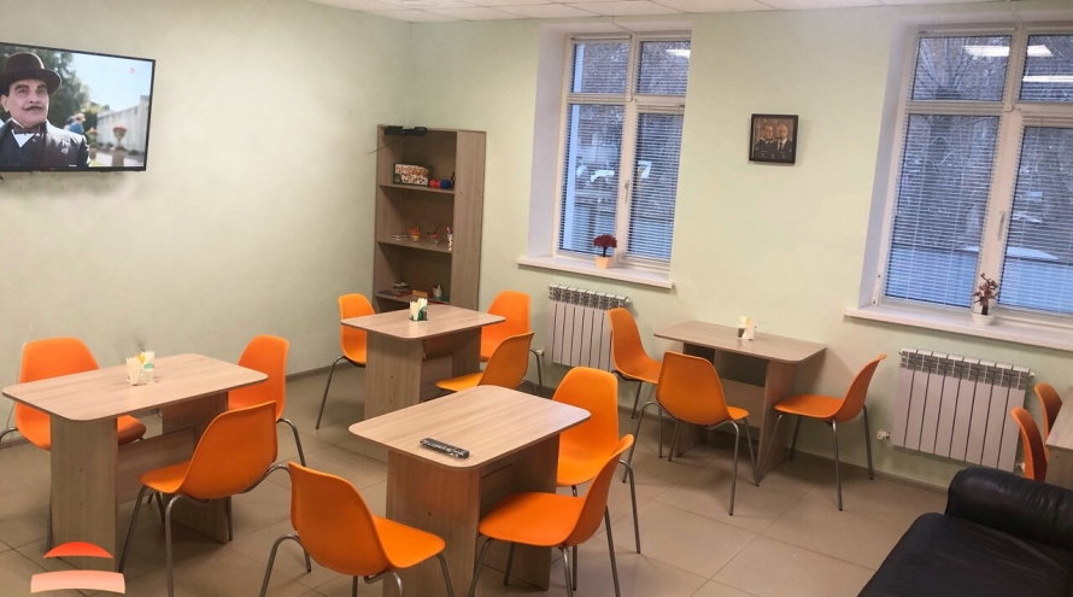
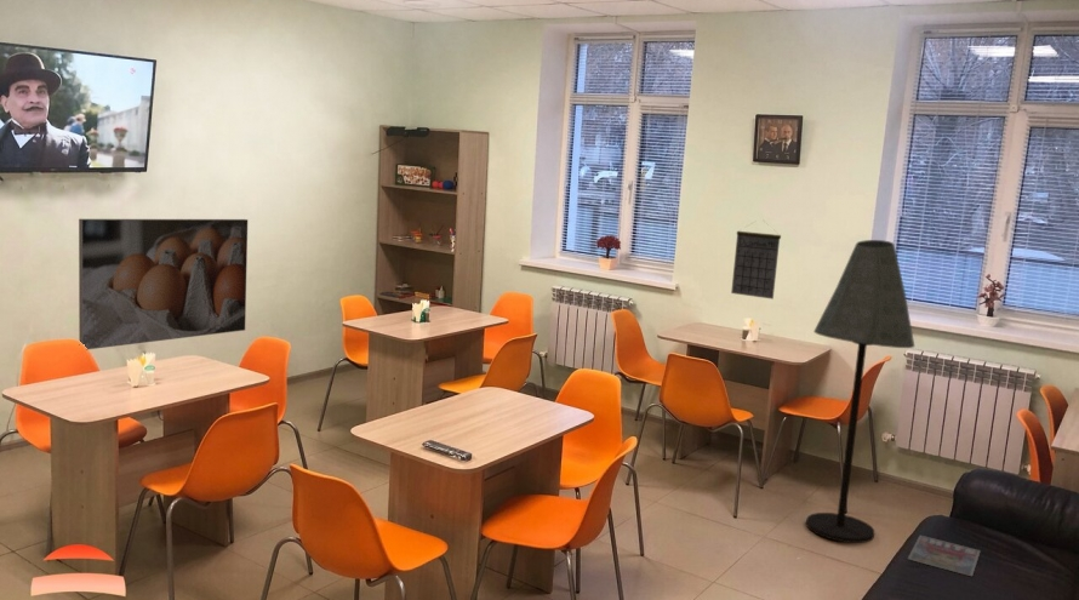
+ calendar (755, 257)
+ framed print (170, 279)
+ magazine (944, 554)
+ floor lamp (856, 388)
